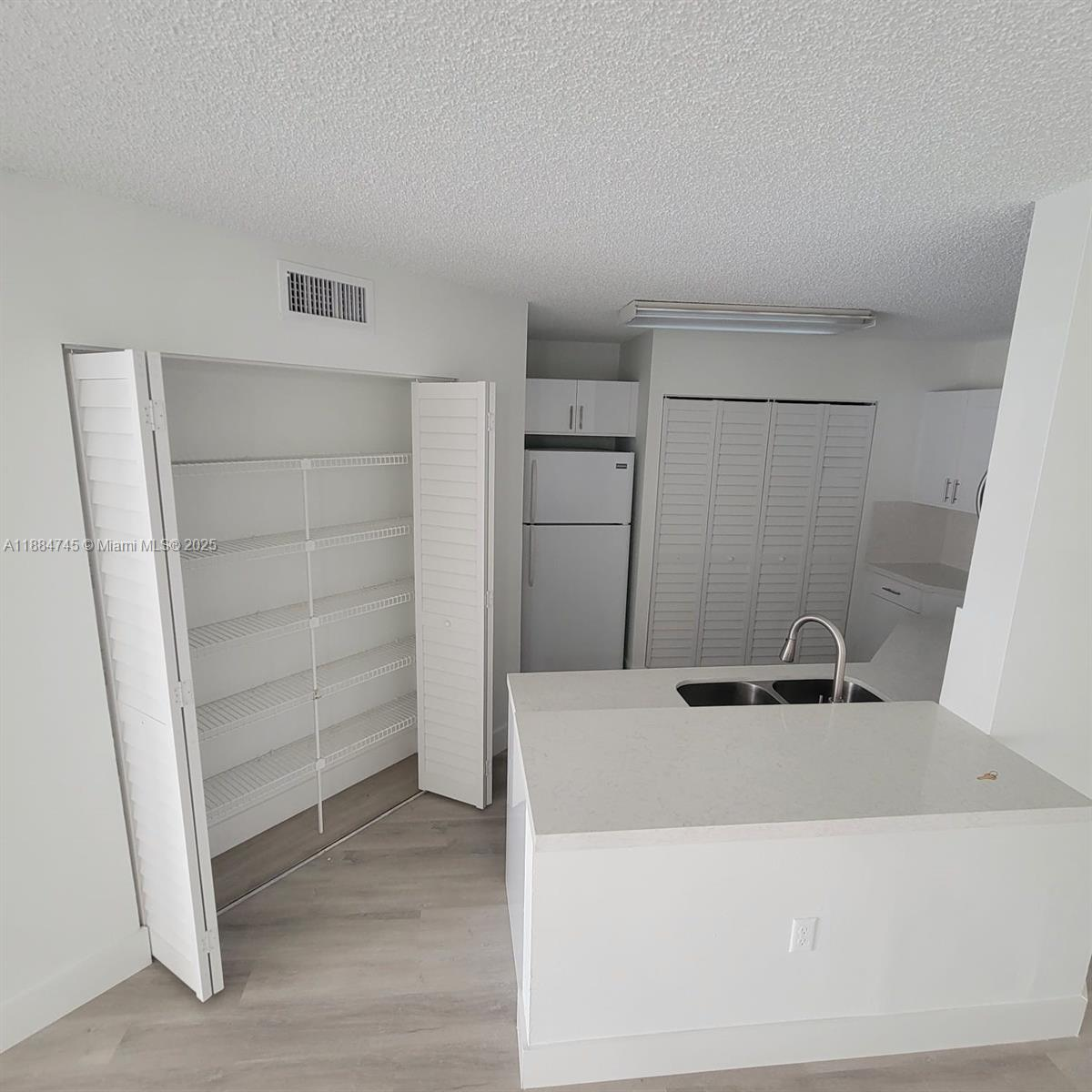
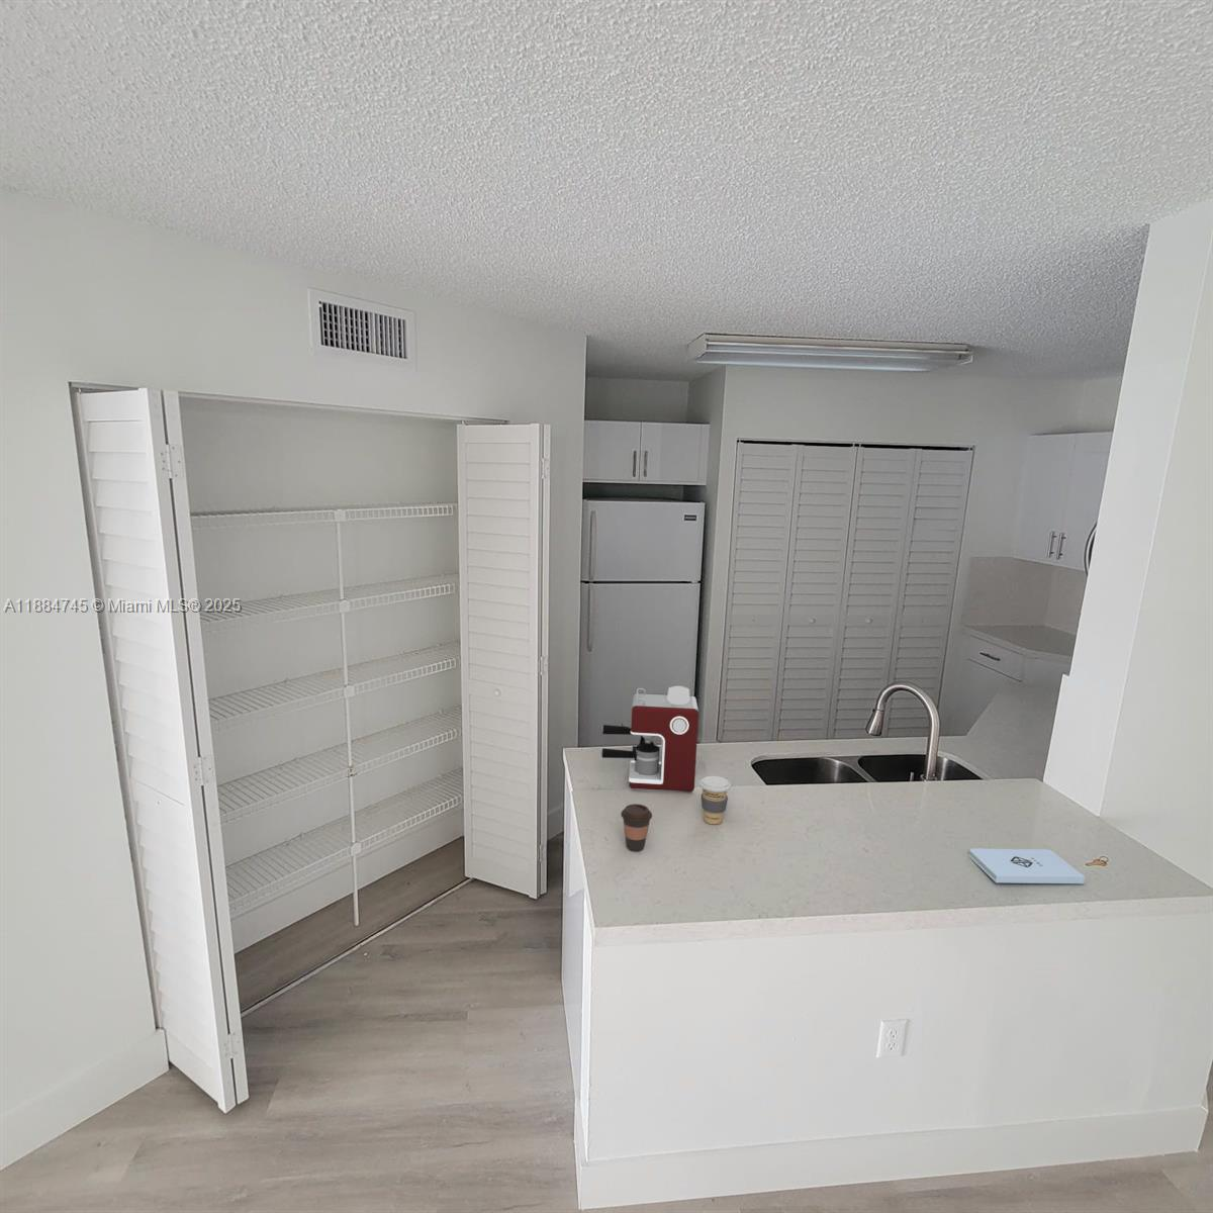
+ notepad (1024, 865)
+ coffee cup (635, 828)
+ coffee cup (713, 801)
+ coffee maker (648, 733)
